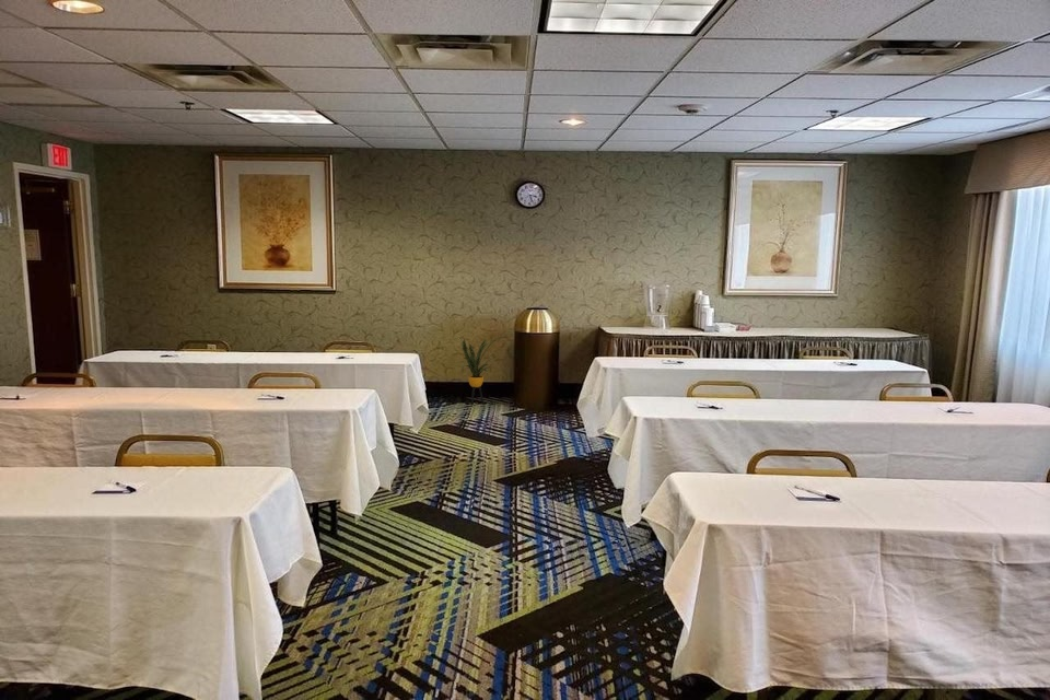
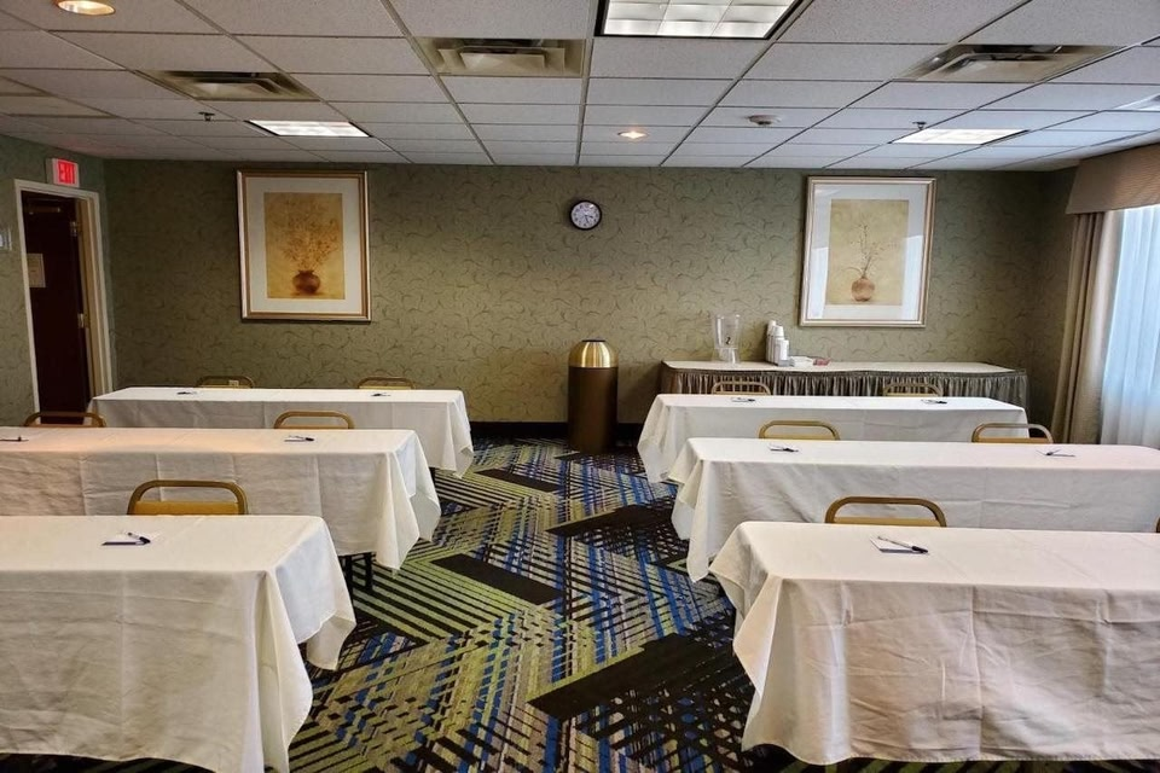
- house plant (478, 369)
